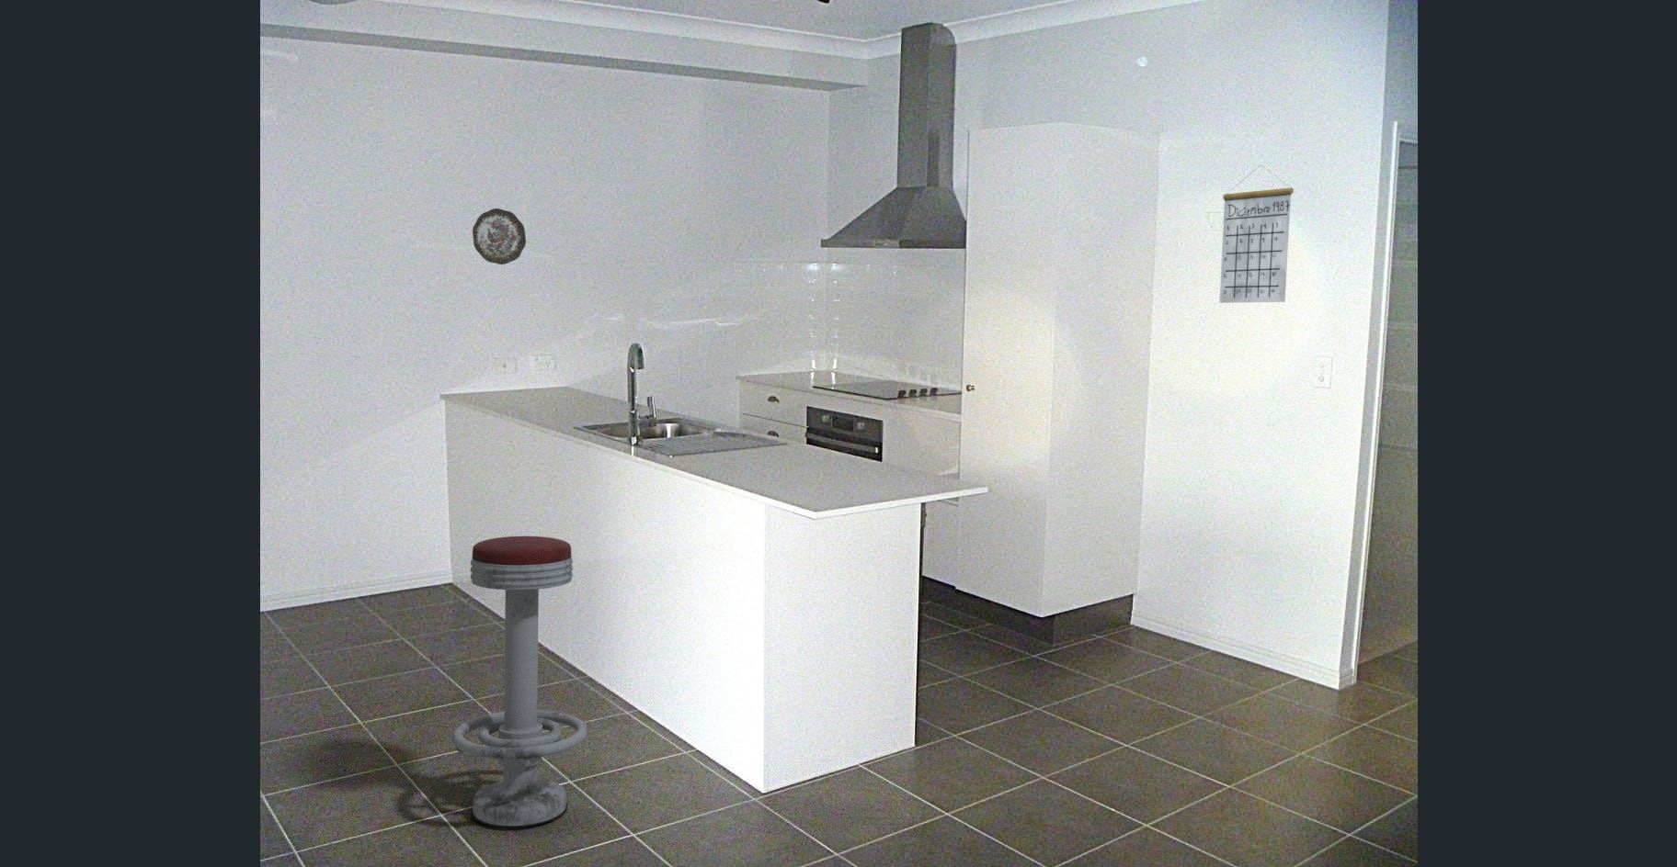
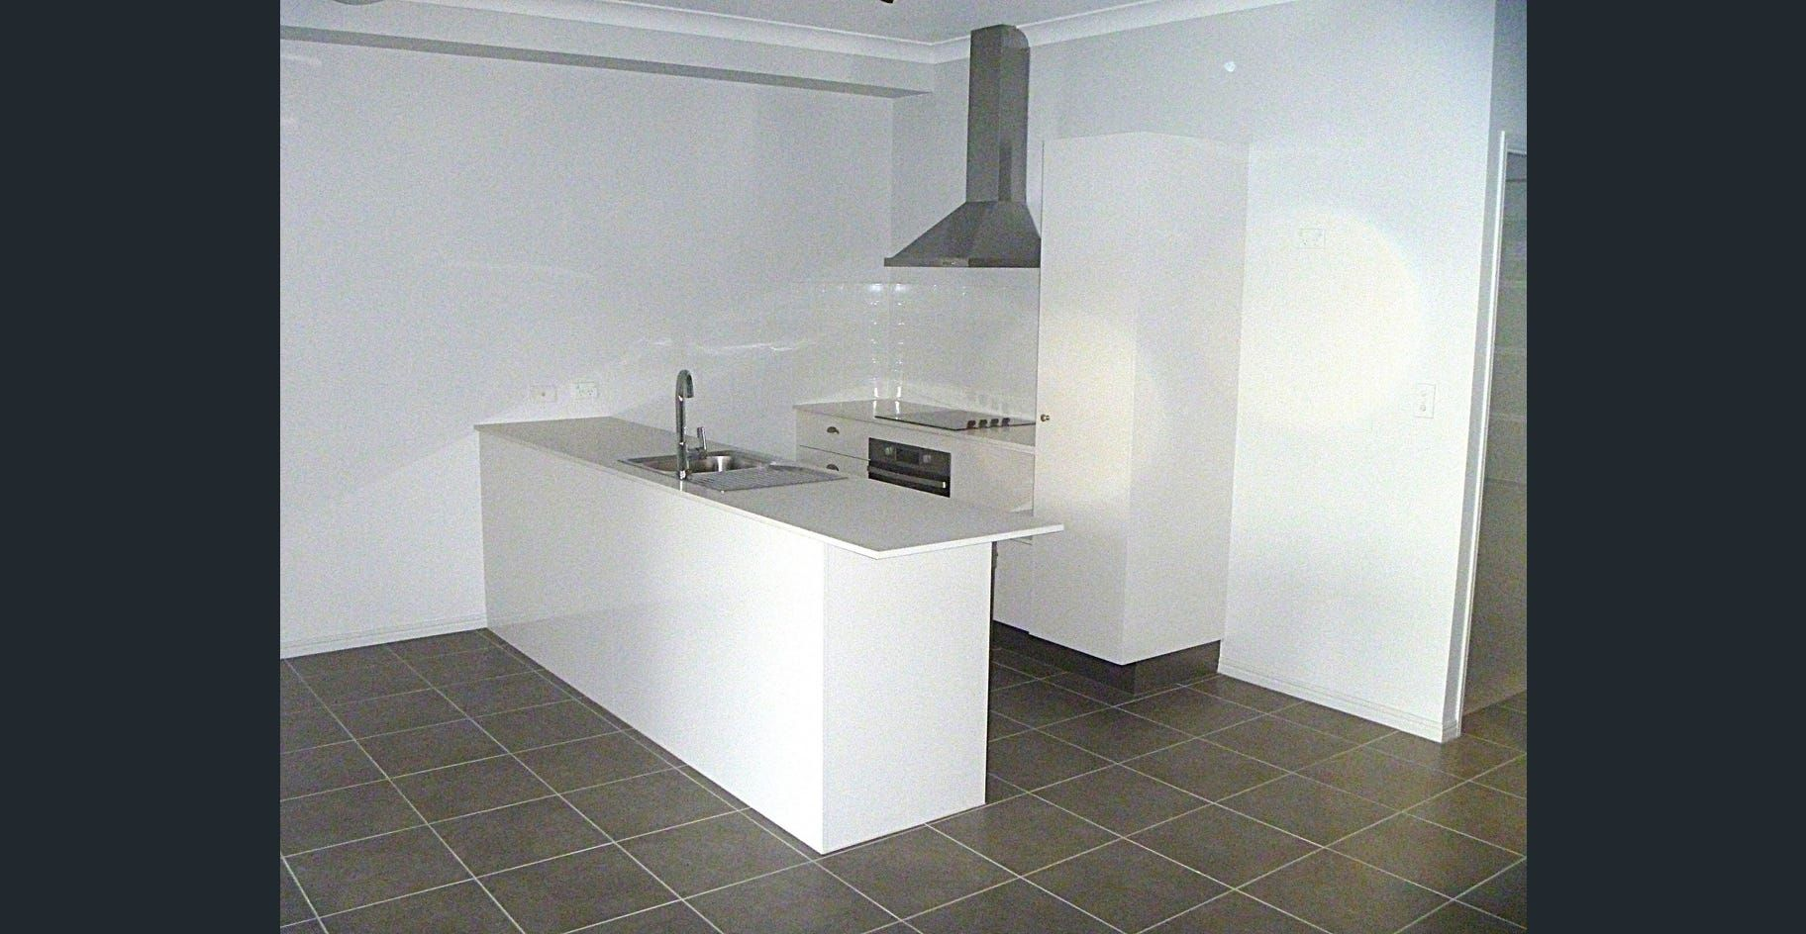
- bar stool (520, 676)
- decorative plate (498, 236)
- calendar (1255, 233)
